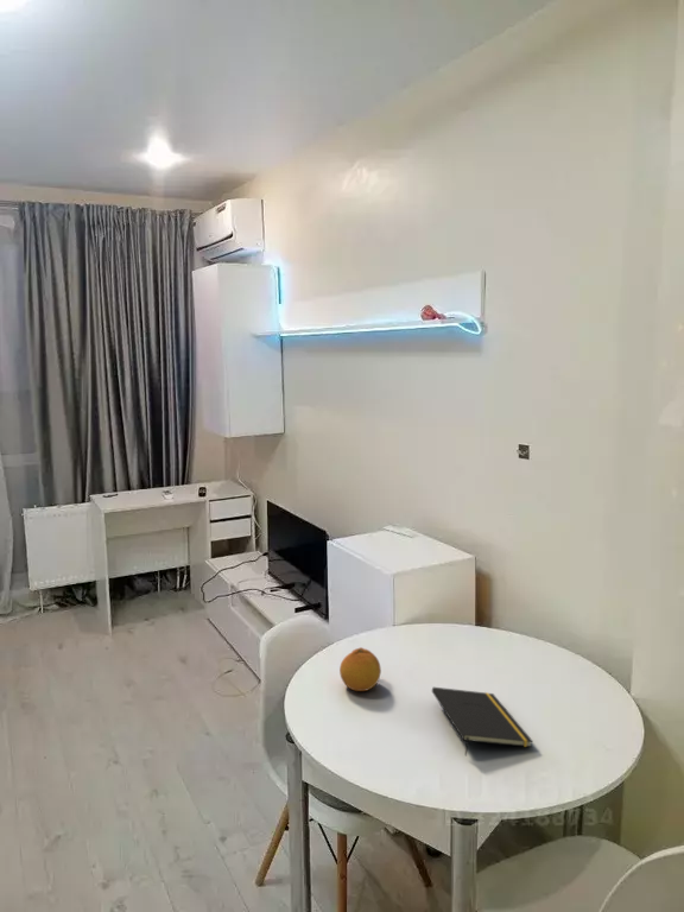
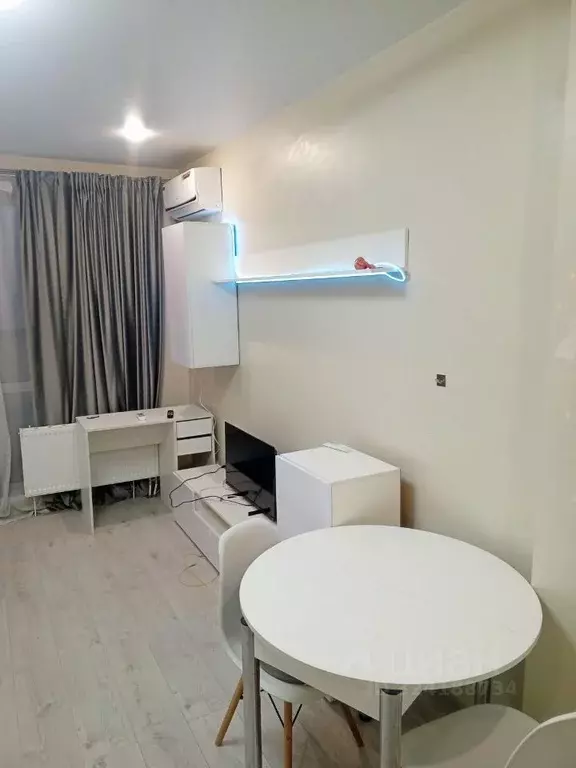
- fruit (360, 667)
- notepad (479, 715)
